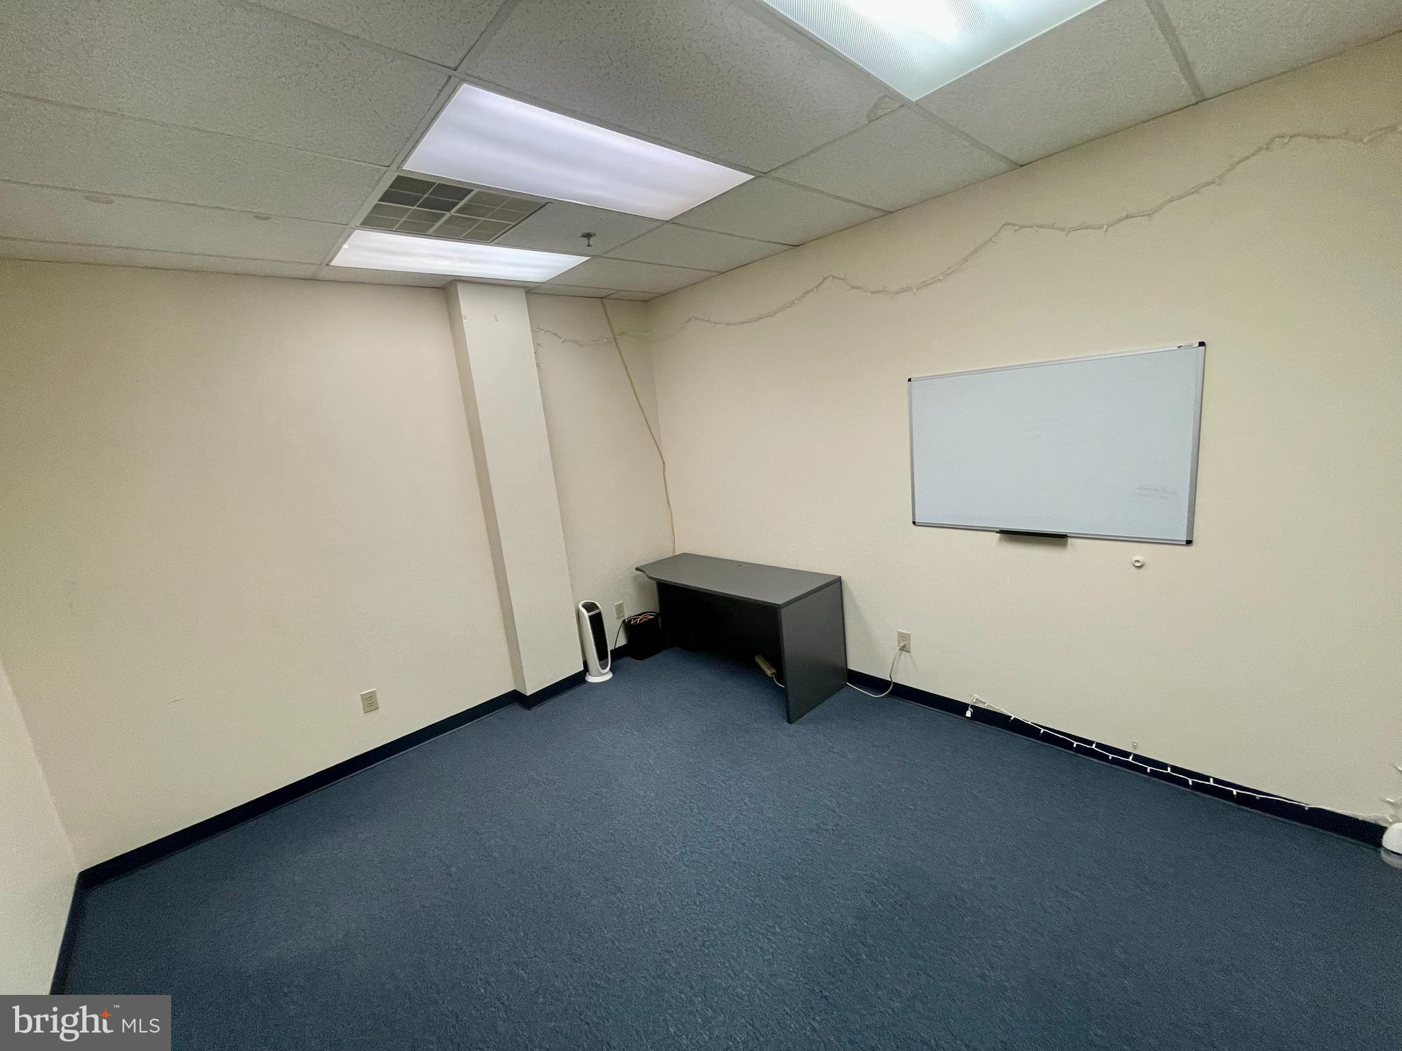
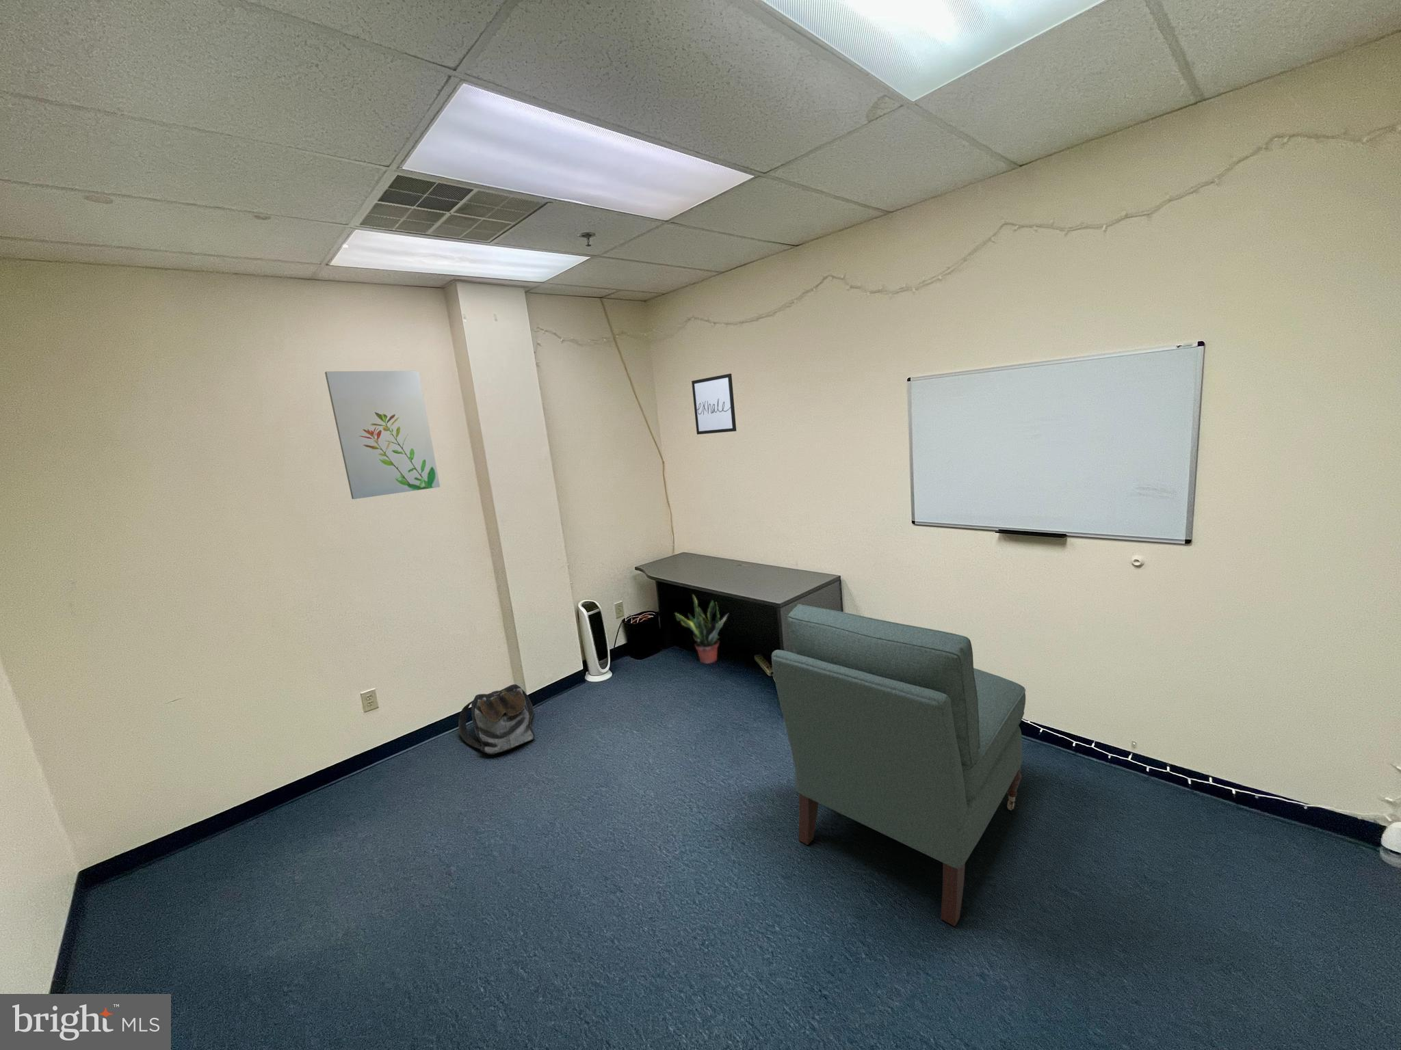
+ chair (905, 717)
+ wall art (713, 406)
+ backpack (501, 715)
+ potted plant (703, 630)
+ wall art (386, 432)
